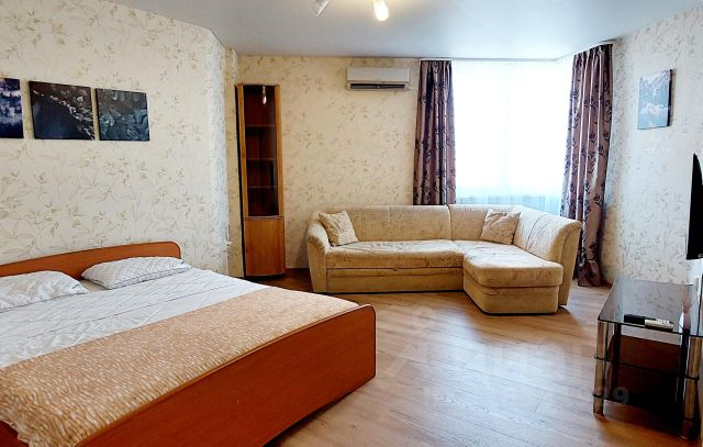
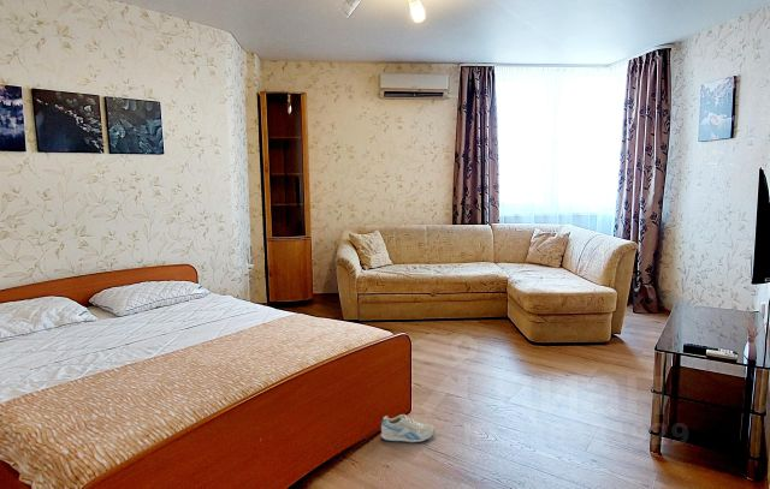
+ sneaker (407, 427)
